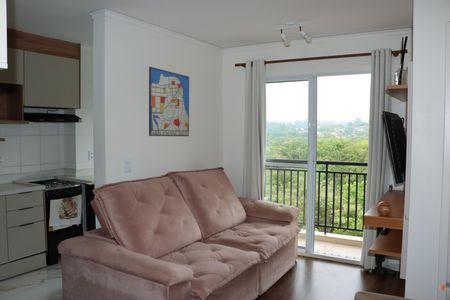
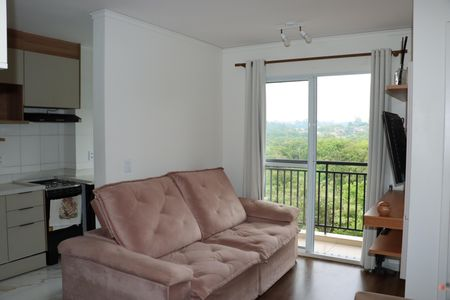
- wall art (170, 104)
